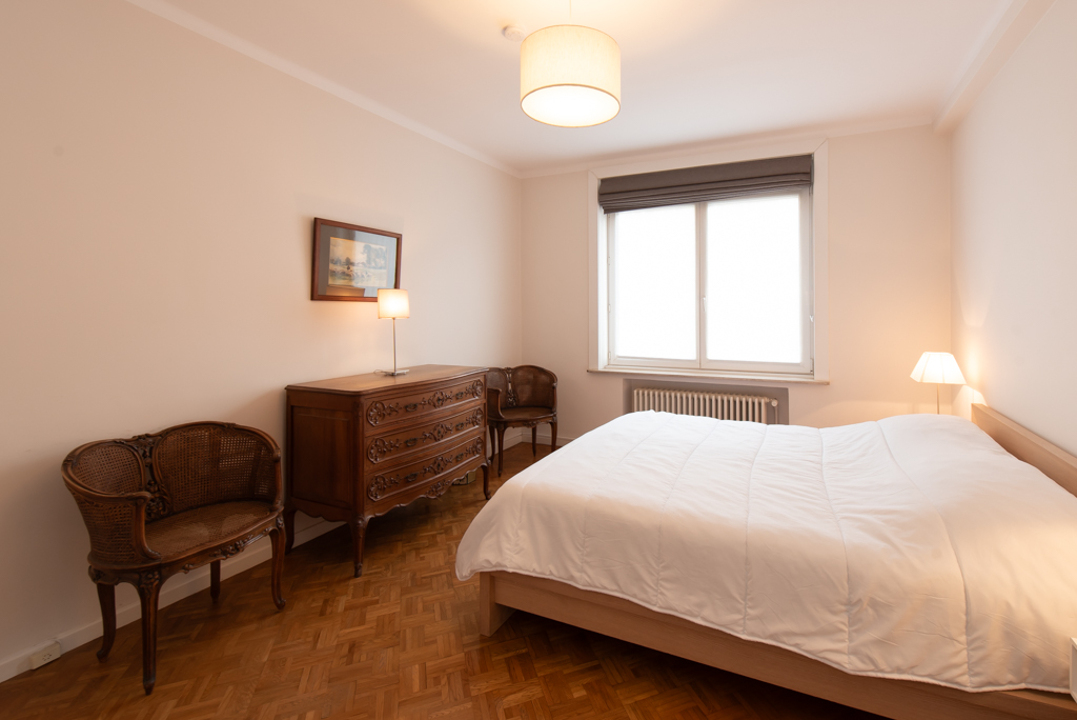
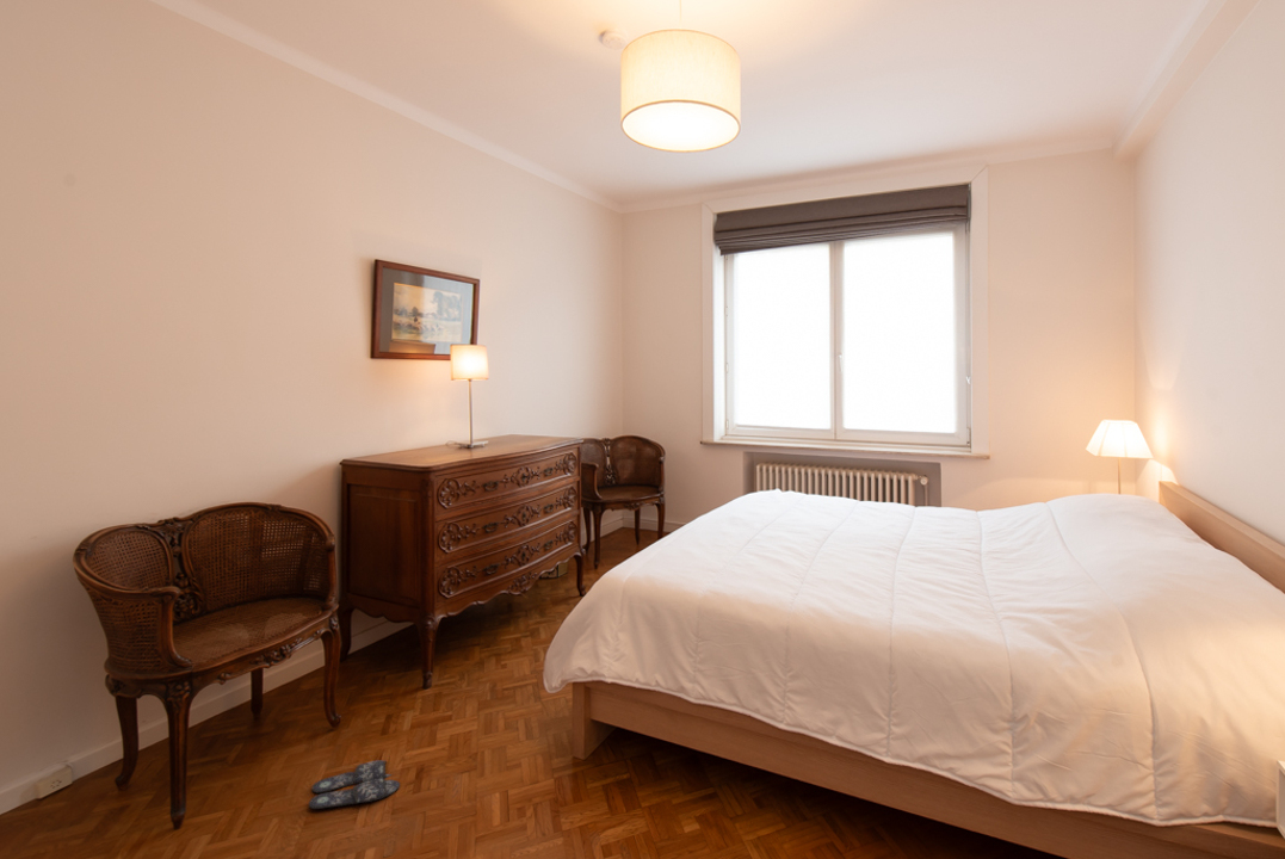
+ slippers (356, 781)
